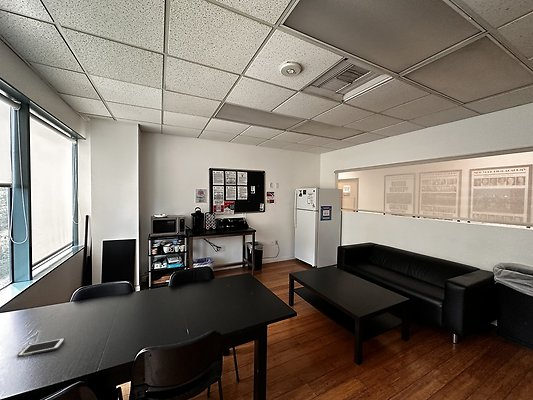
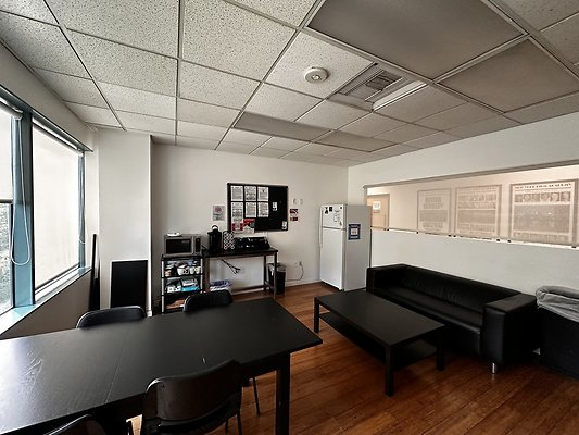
- cell phone (42, 347)
